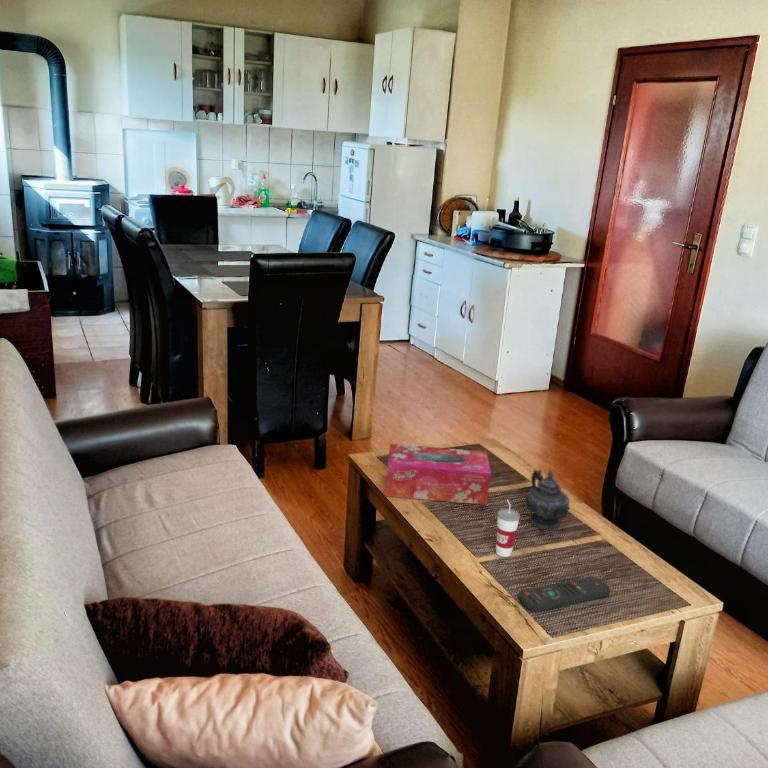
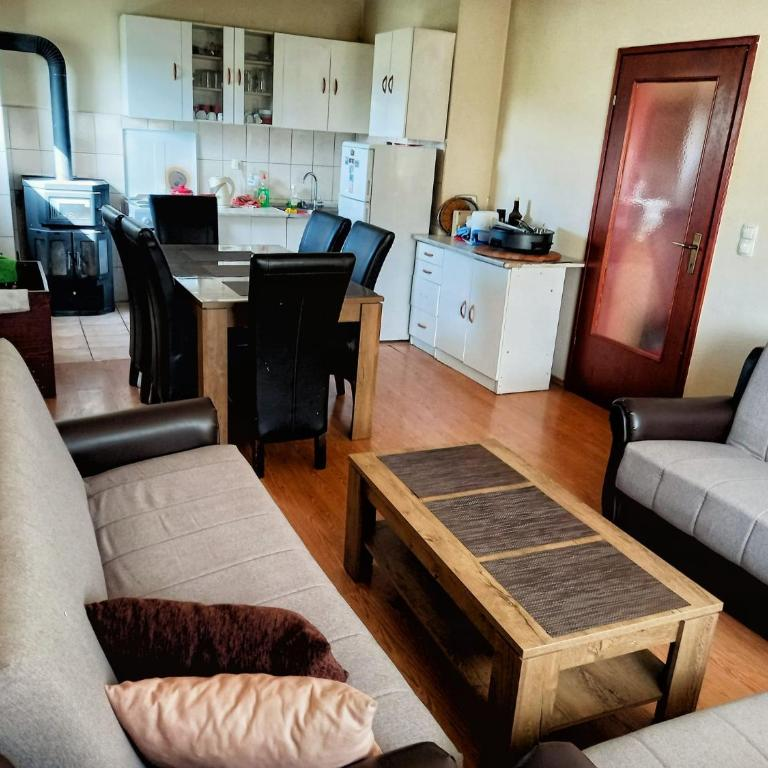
- teapot (549, 497)
- remote control (565, 593)
- tissue box (437, 473)
- cup (507, 526)
